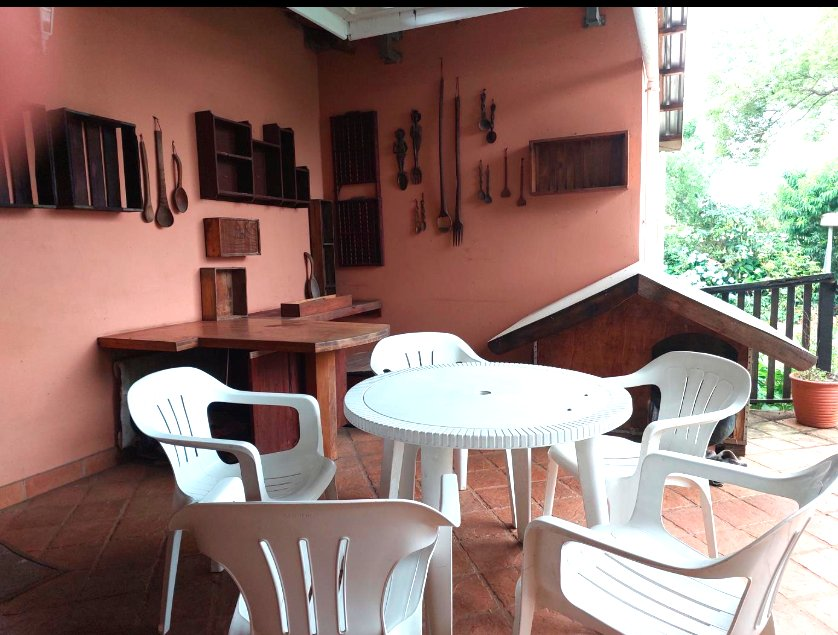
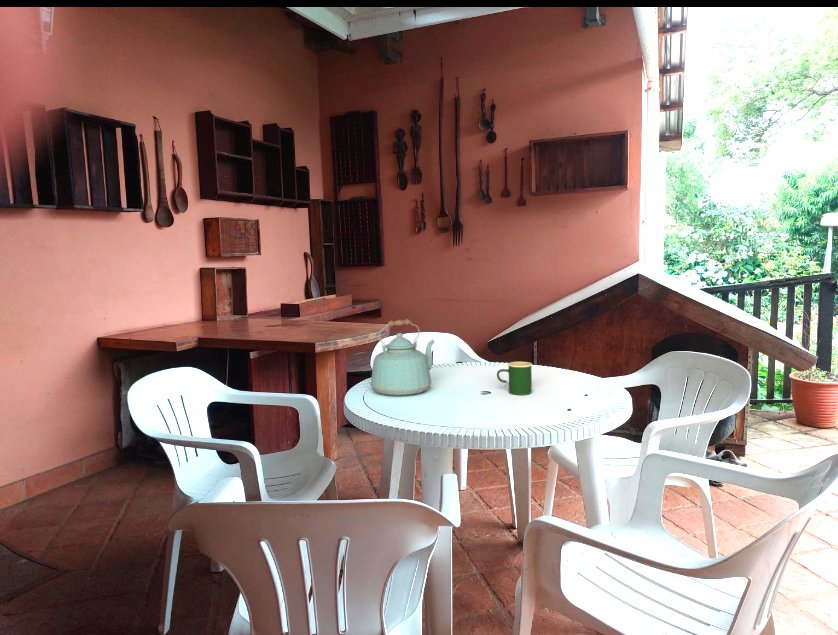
+ mug (514, 377)
+ kettle (405, 354)
